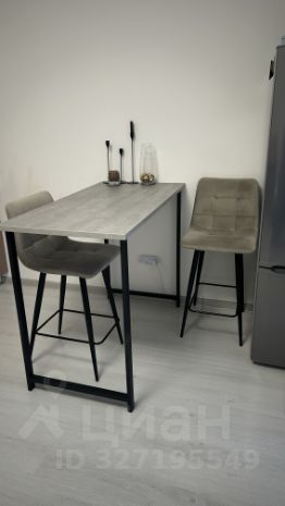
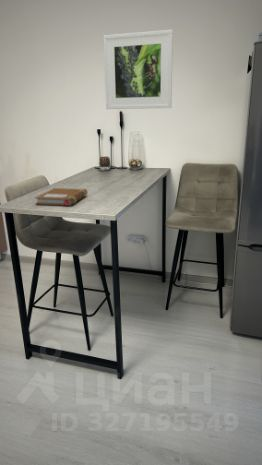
+ notebook (62, 196)
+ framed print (137, 71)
